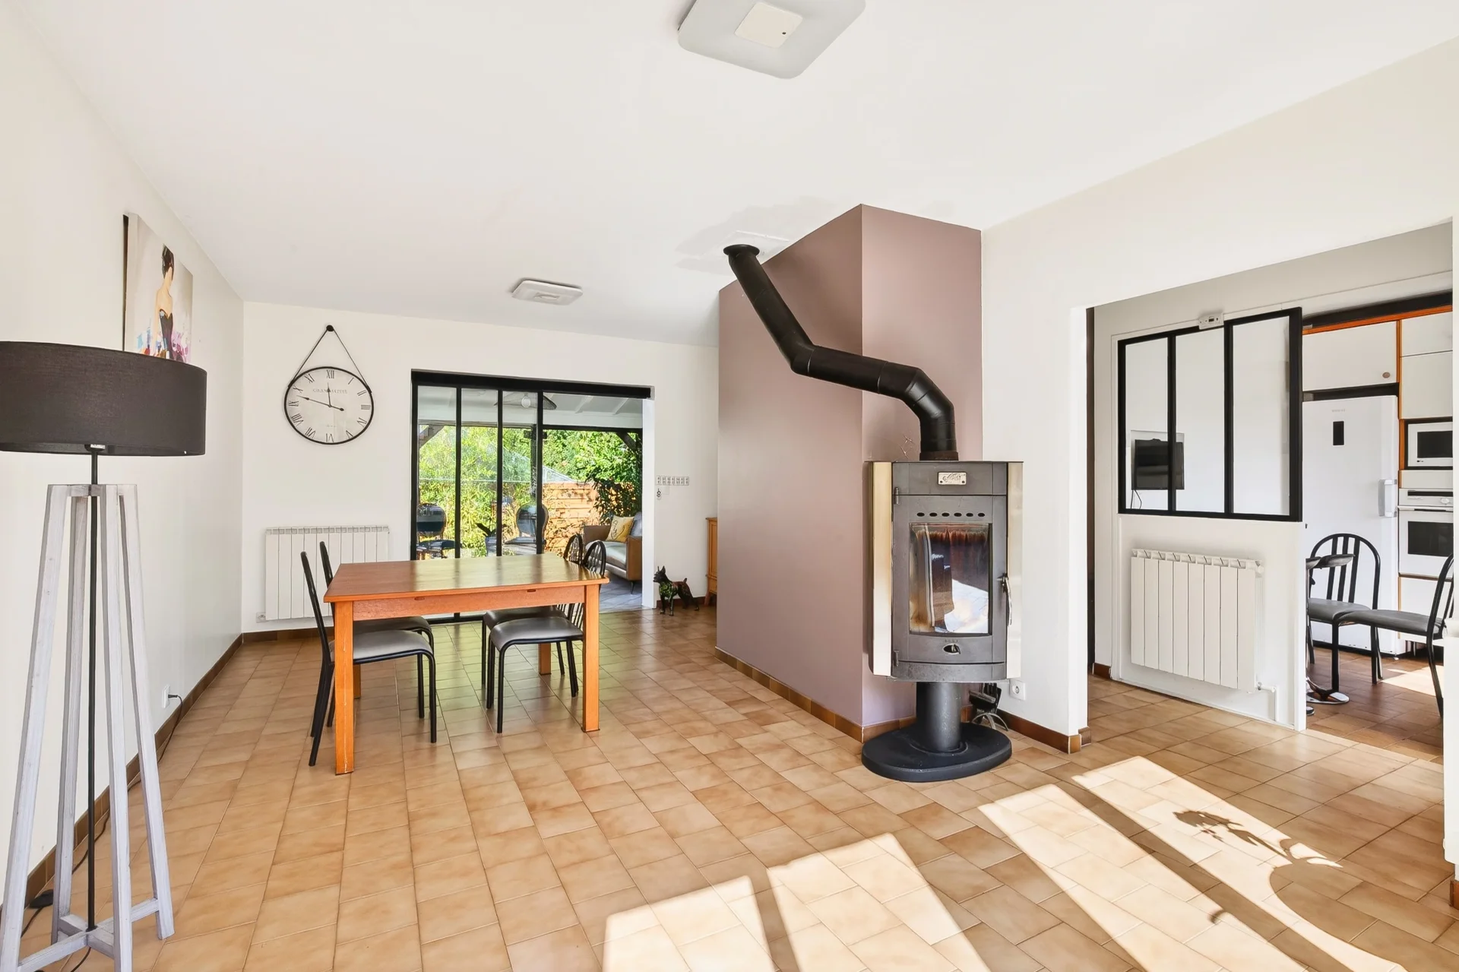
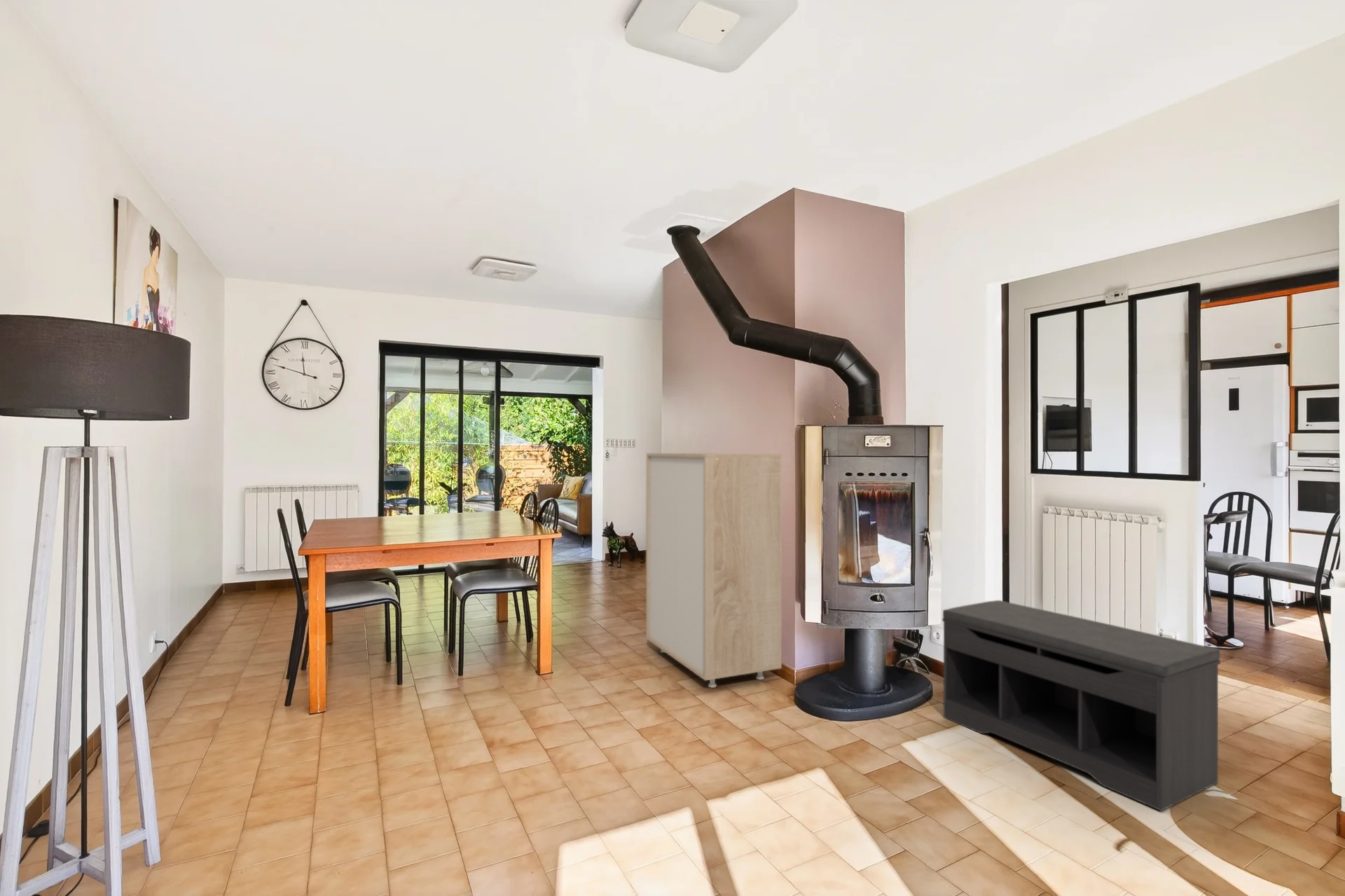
+ storage cabinet (711, 558)
+ bench (1065, 686)
